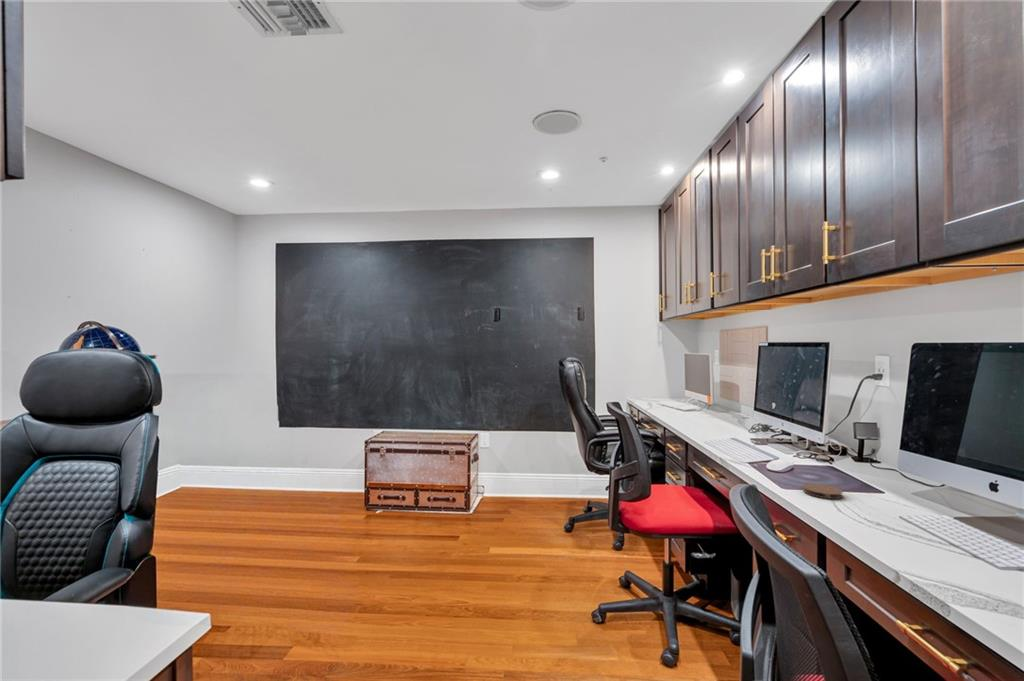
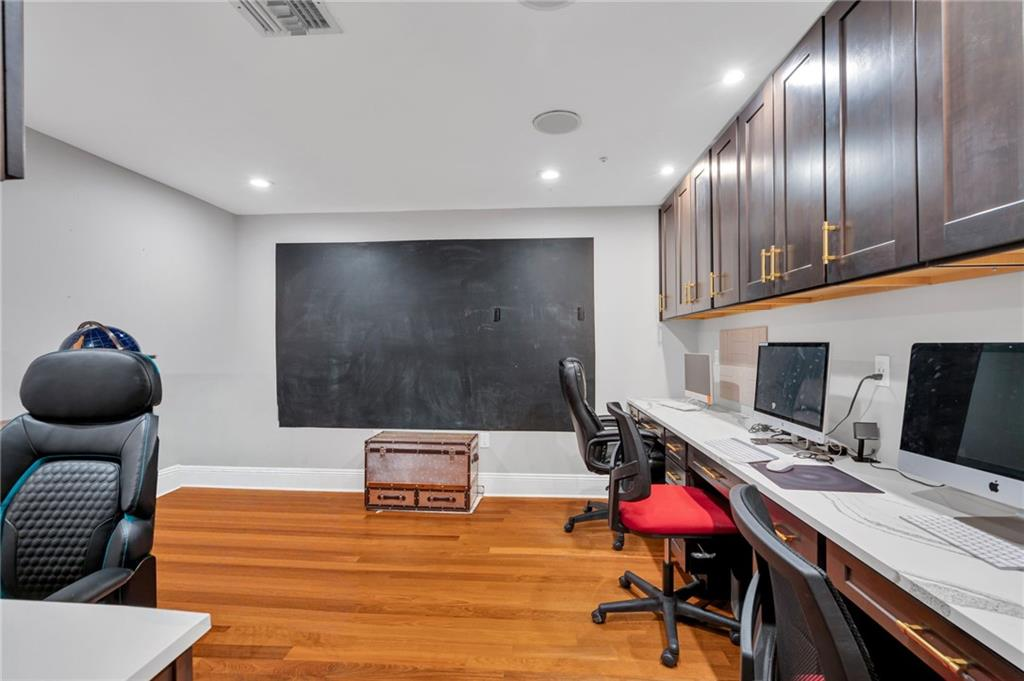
- coaster (822, 490)
